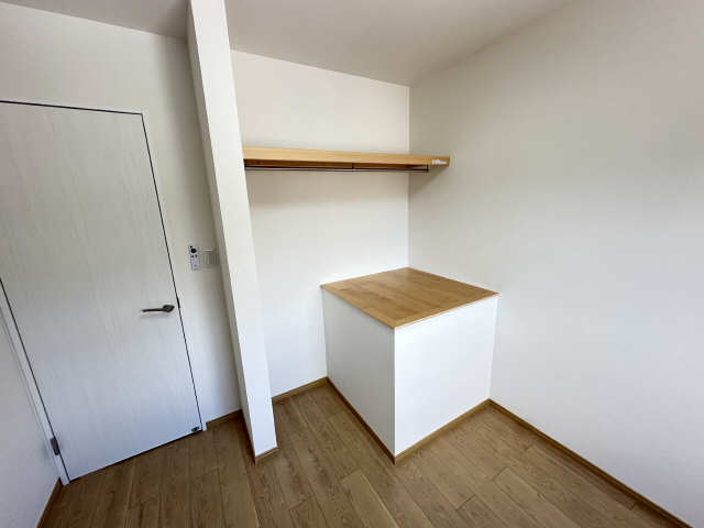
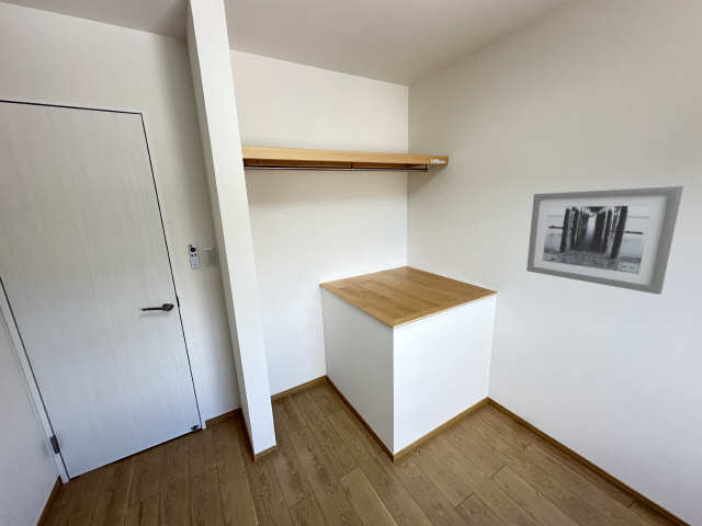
+ wall art (589, 237)
